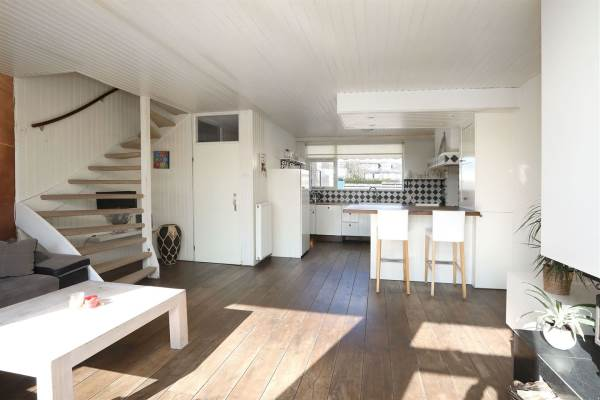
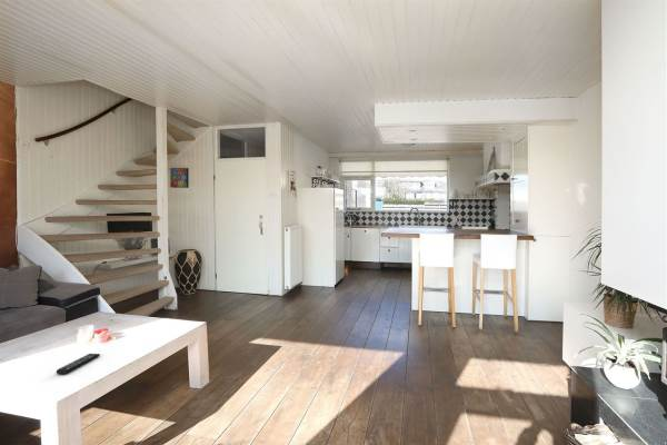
+ remote control (79, 363)
